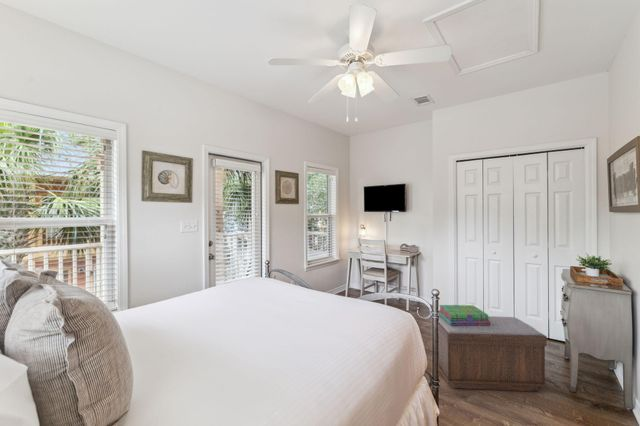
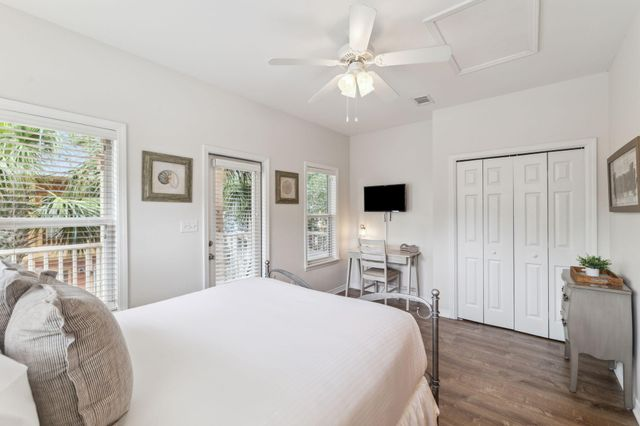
- bench (484, 349)
- stack of books (462, 314)
